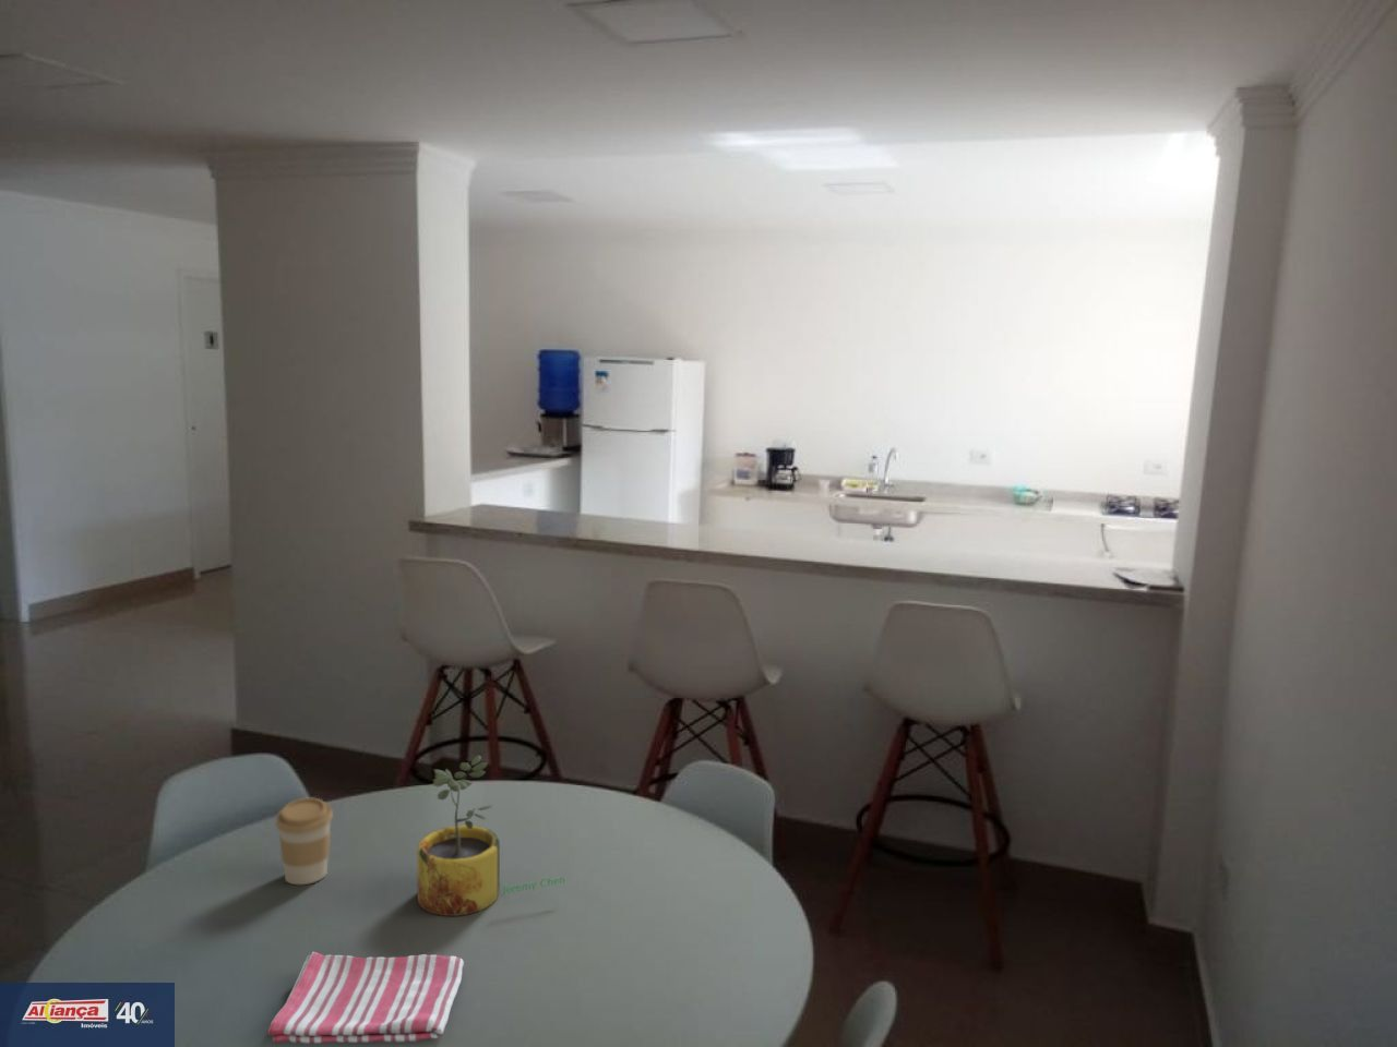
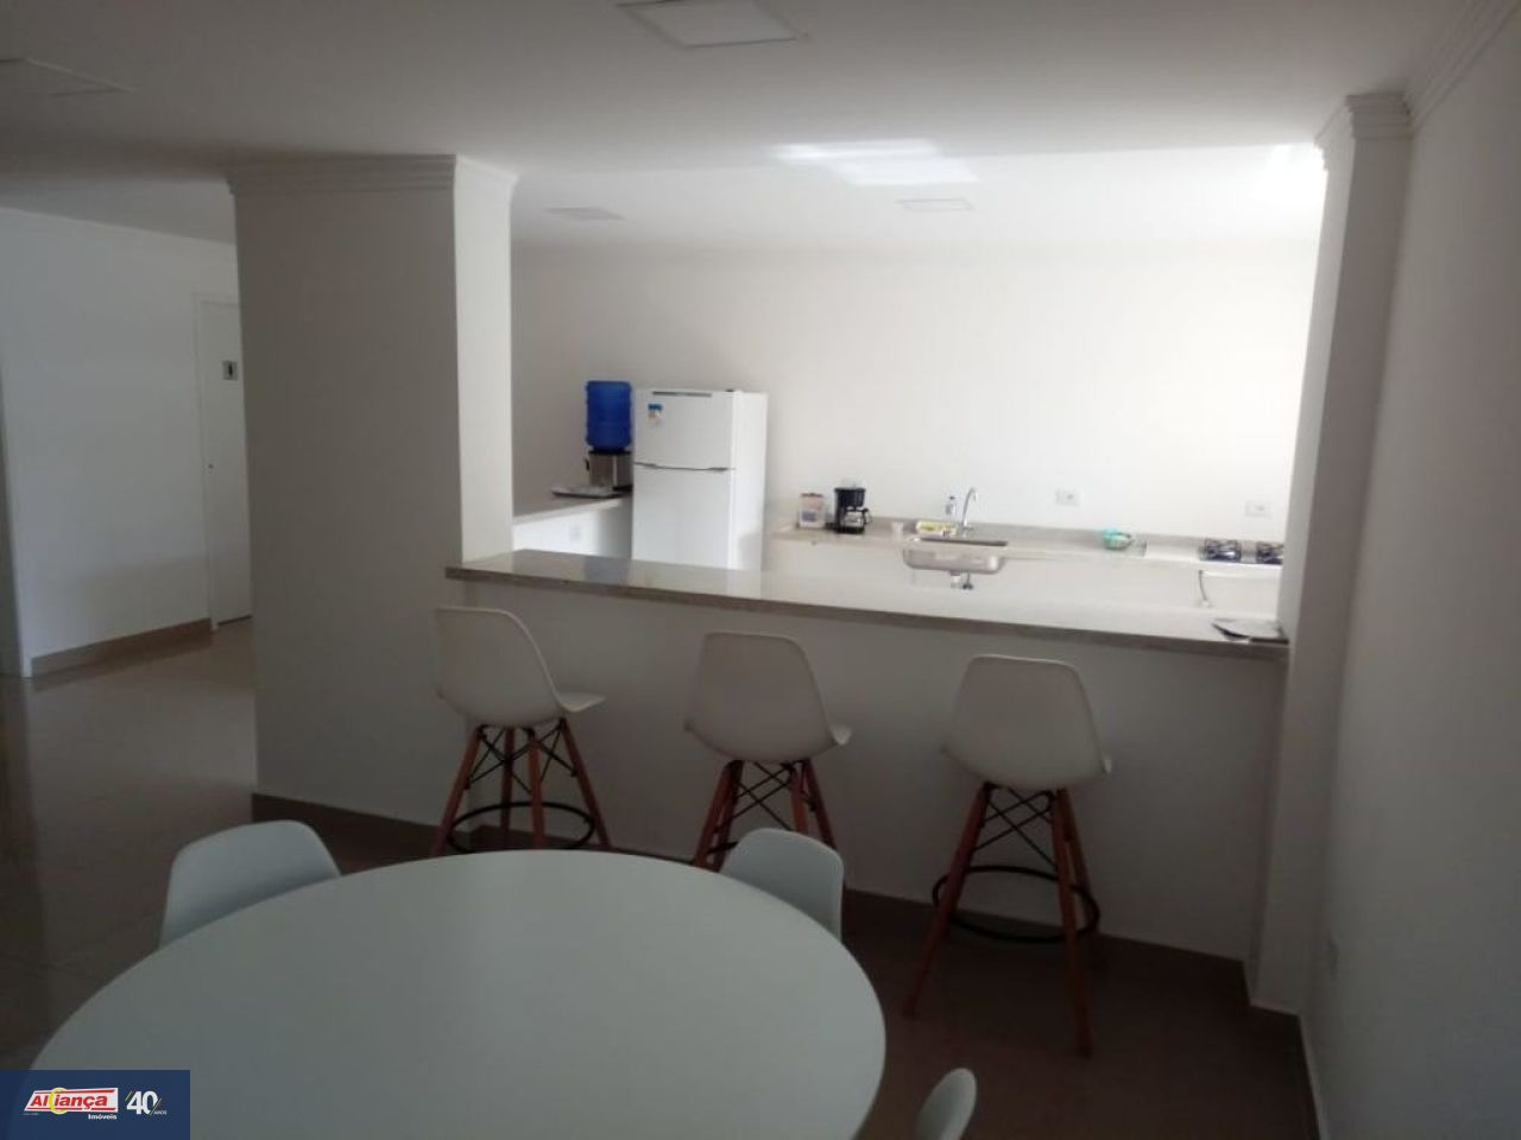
- dish towel (372, 993)
- potted plant (488, 834)
- coffee cup (305, 840)
